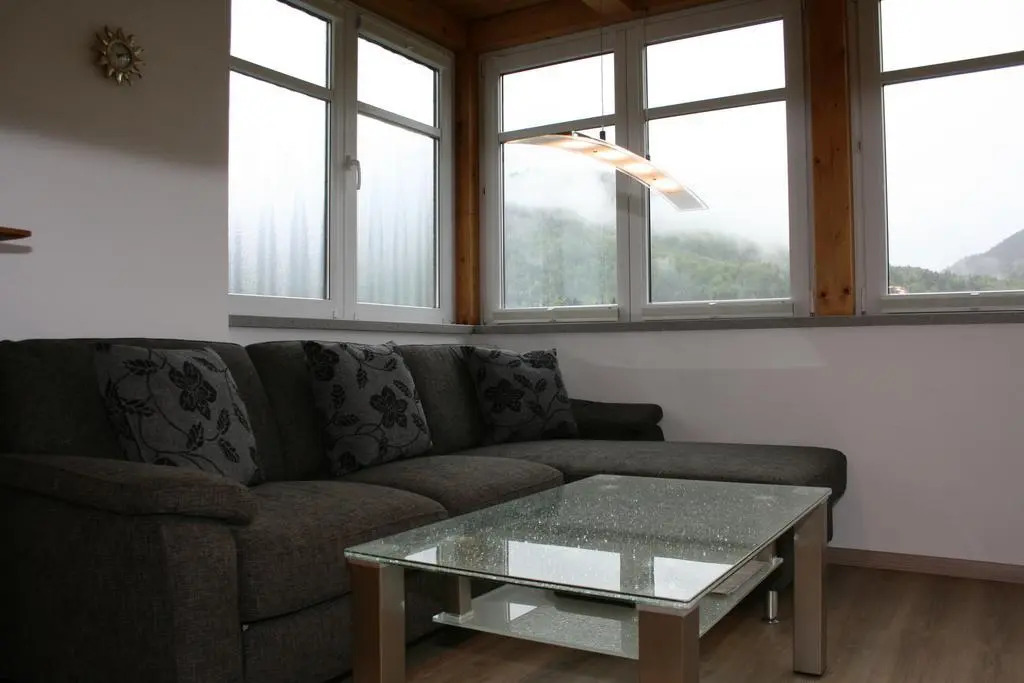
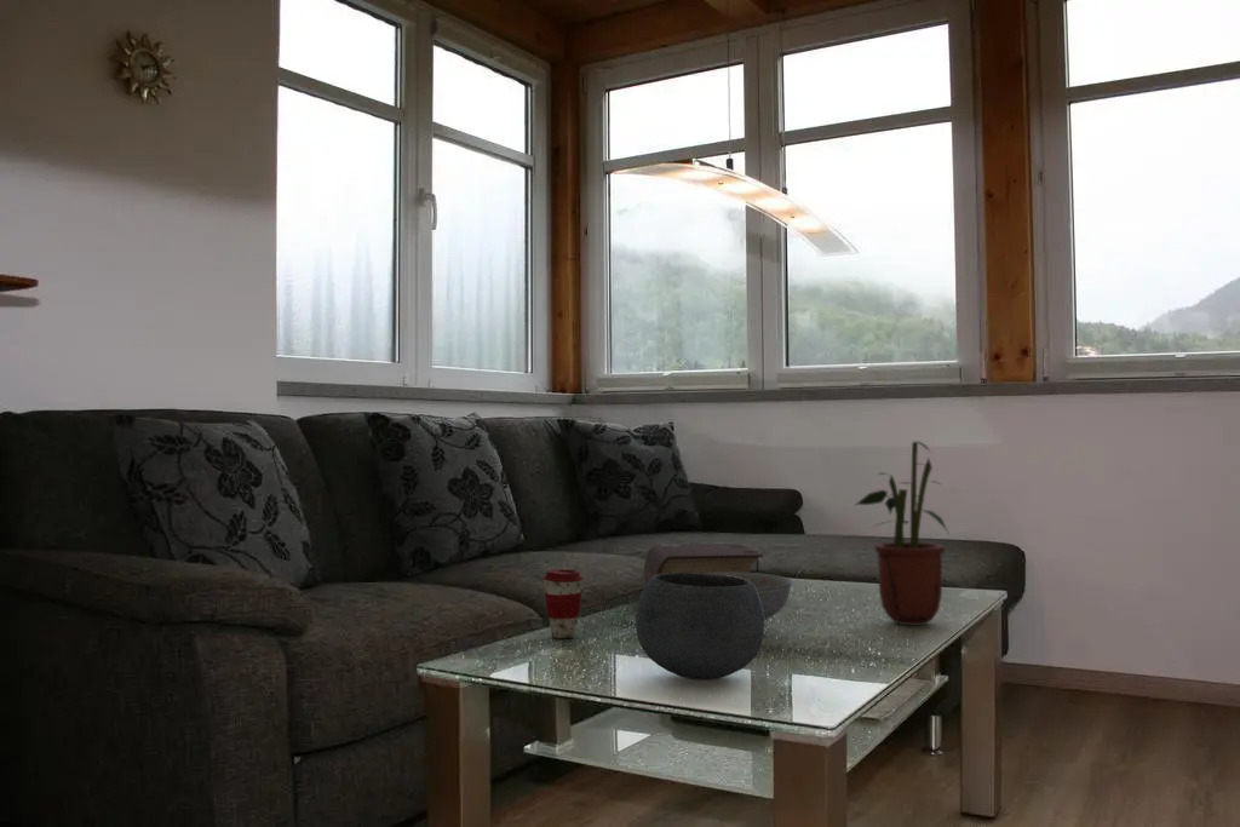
+ bible (701, 572)
+ bowl (699, 626)
+ coffee cup (563, 603)
+ decorative bowl (758, 596)
+ potted plant (911, 533)
